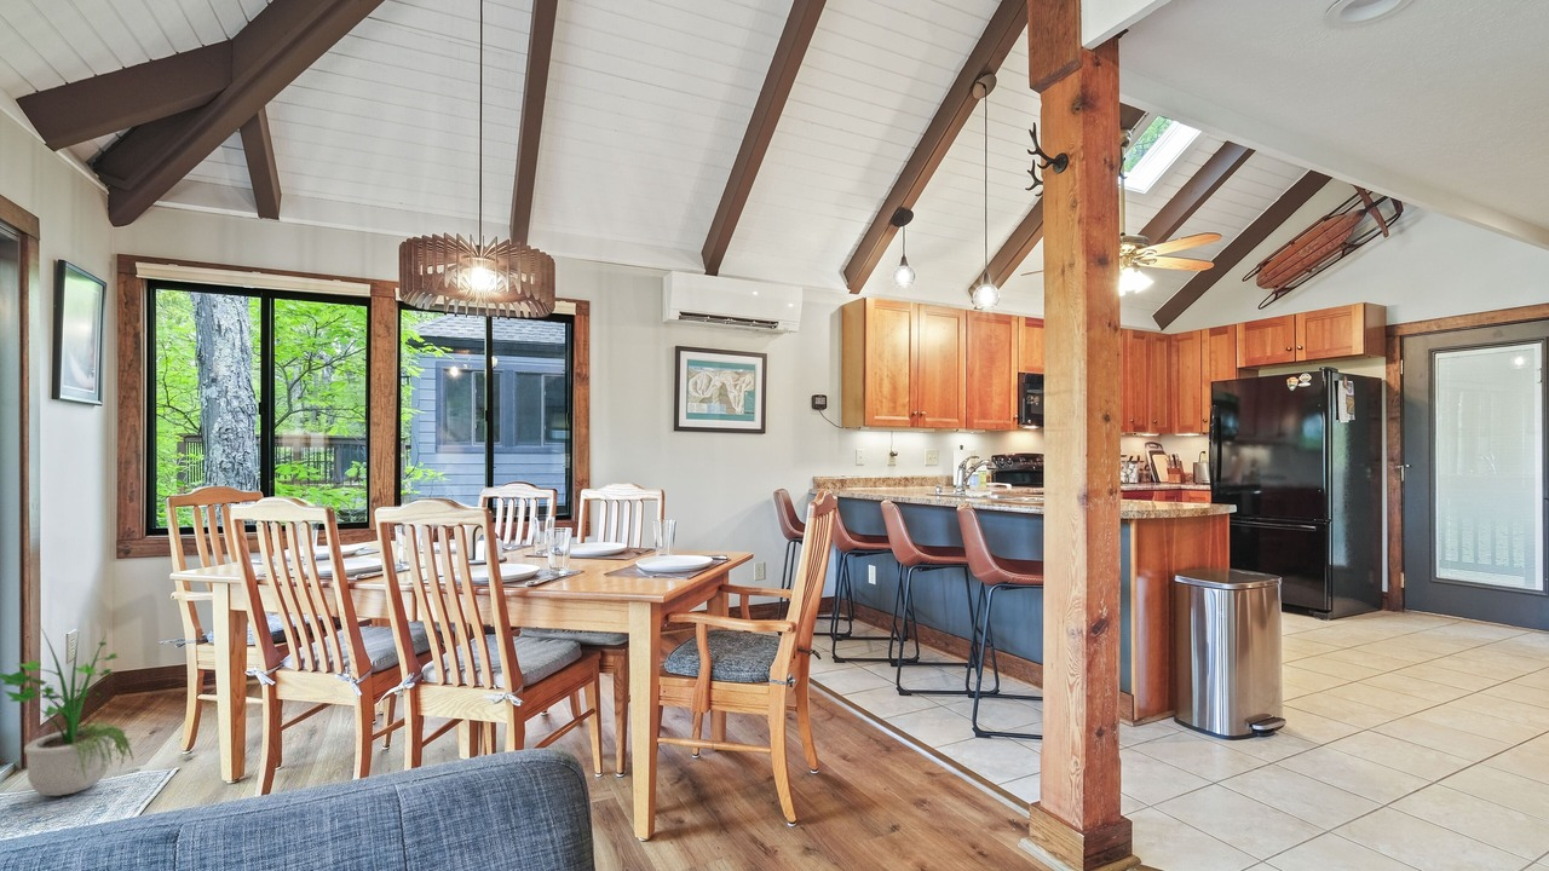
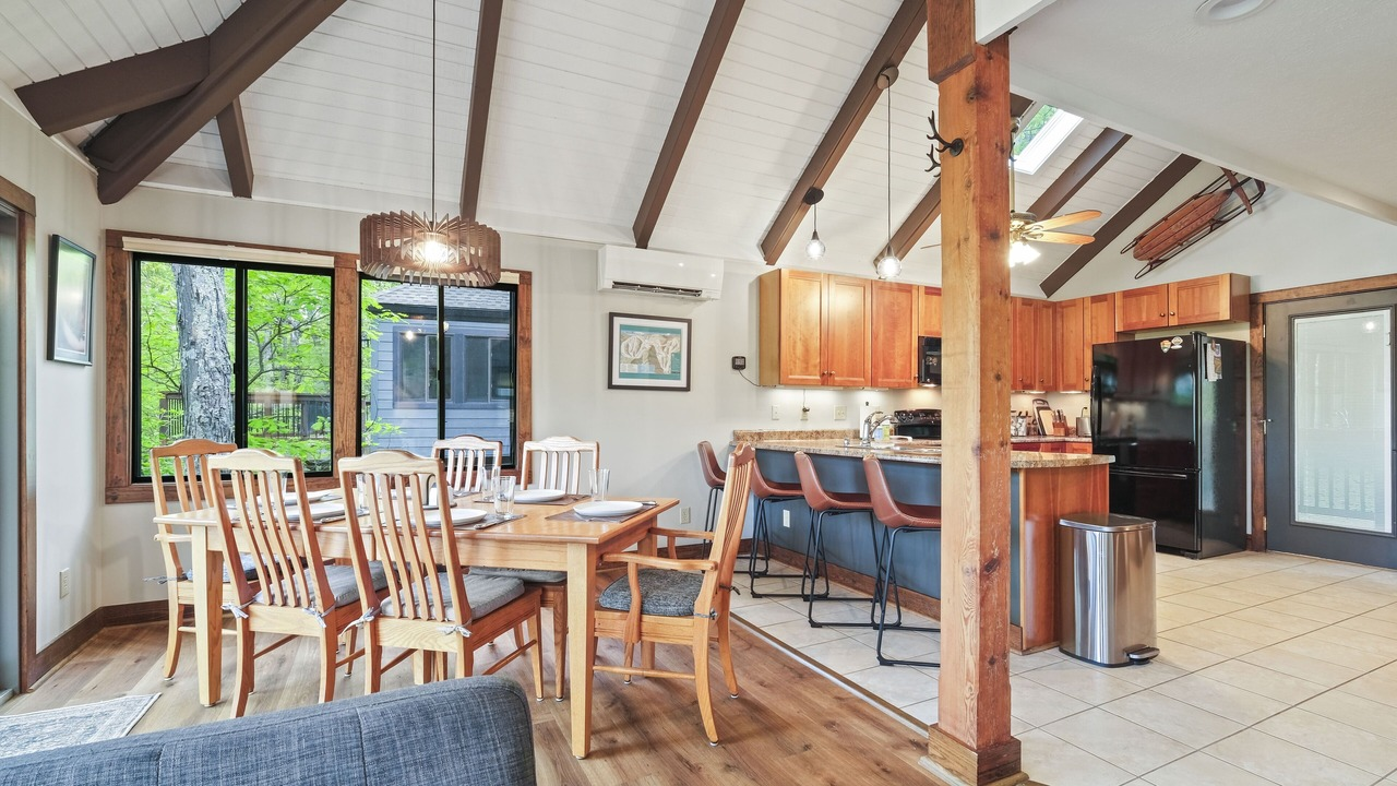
- potted plant (76, 696)
